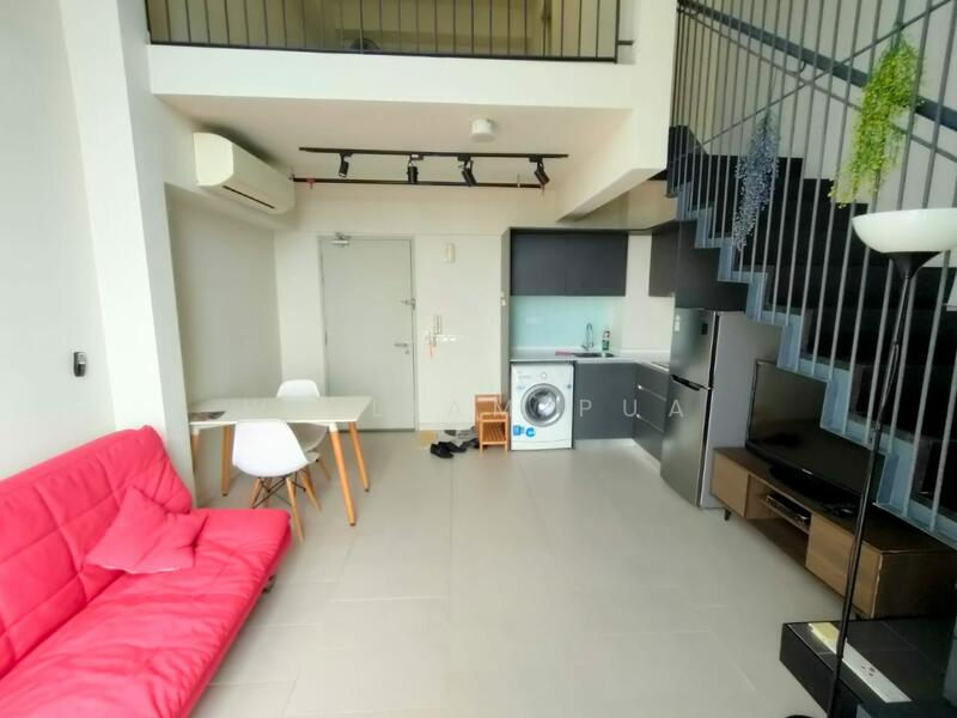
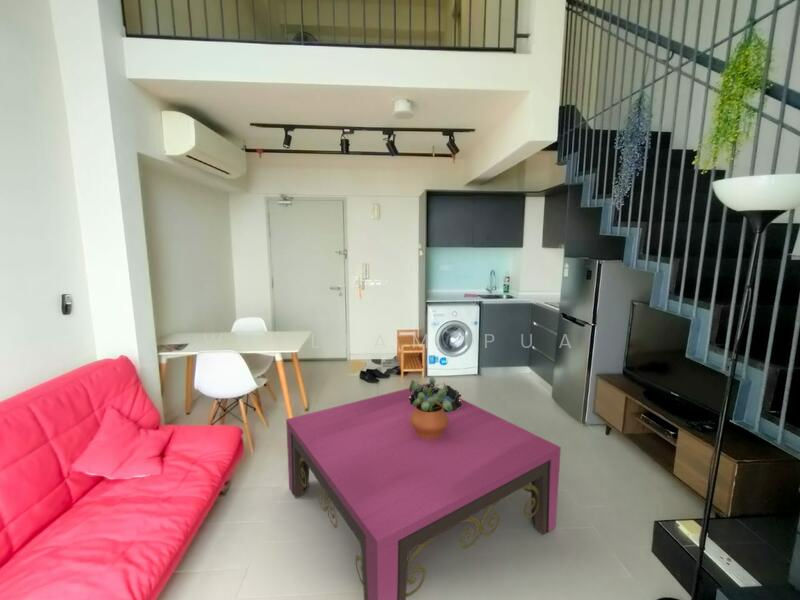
+ coffee table (412, 469)
+ decorative bowl (435, 393)
+ potted plant (432, 407)
